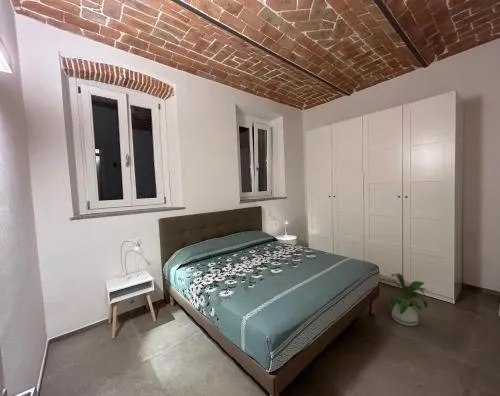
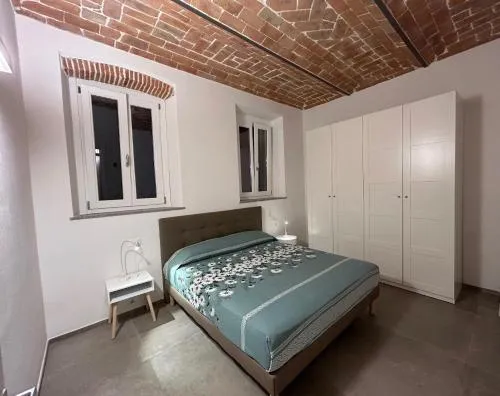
- house plant (410, 297)
